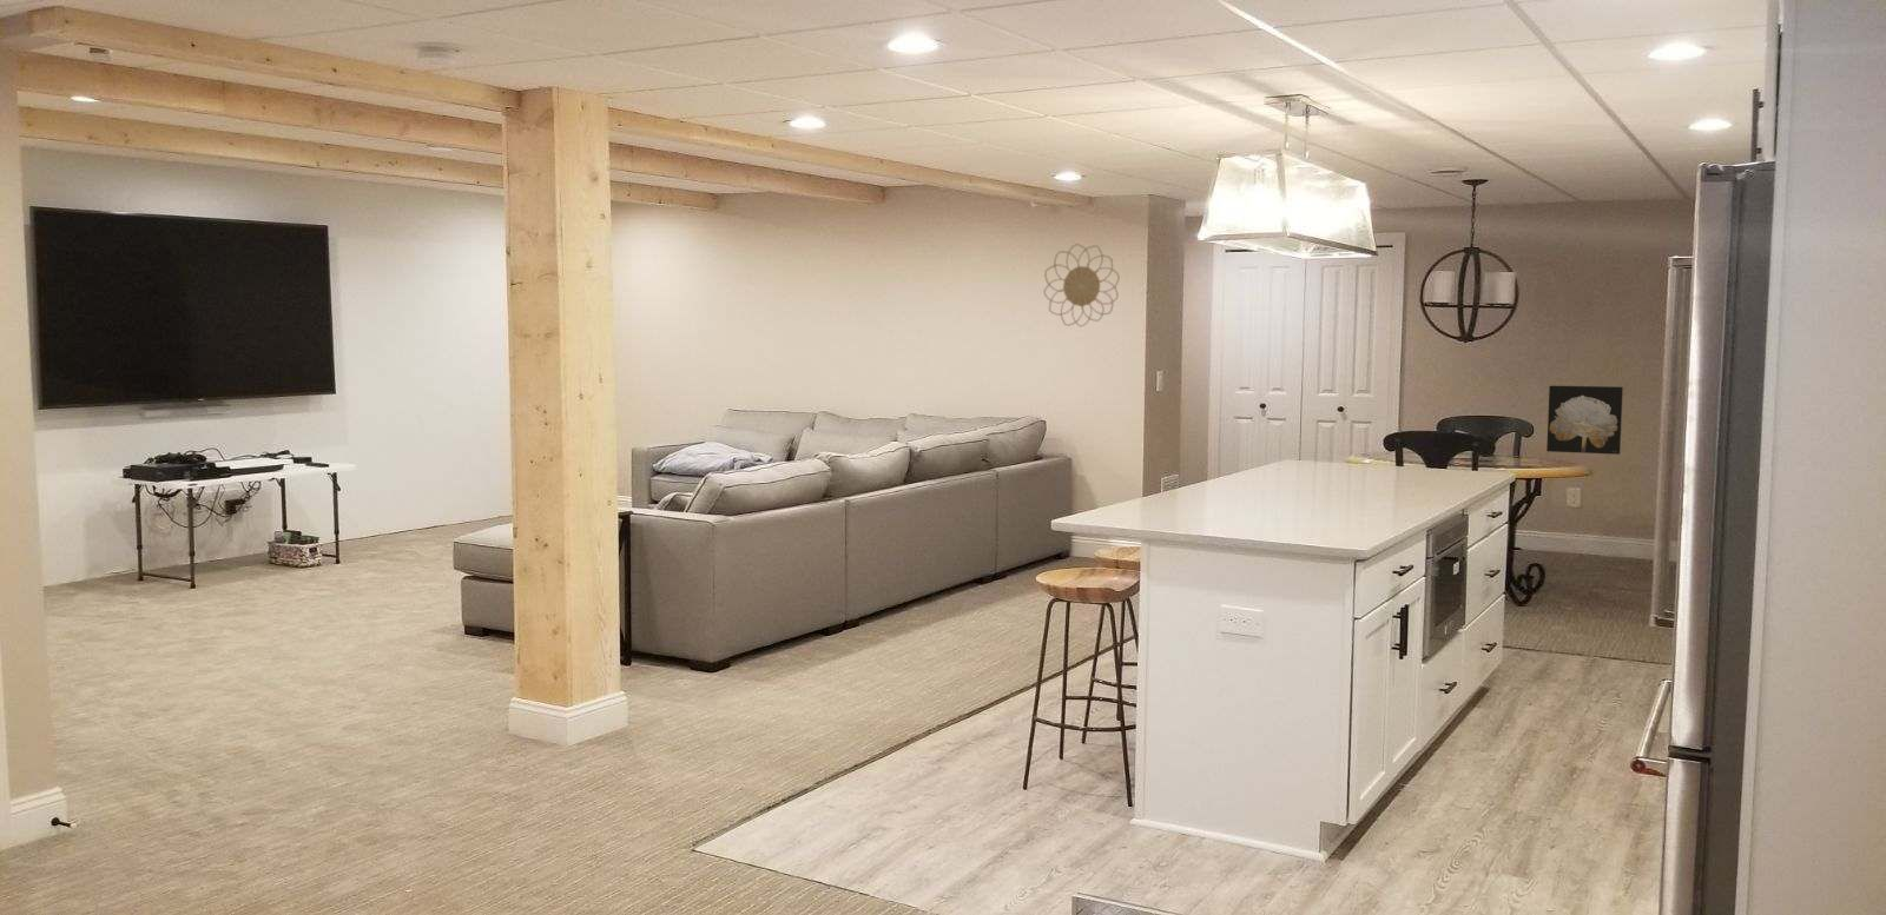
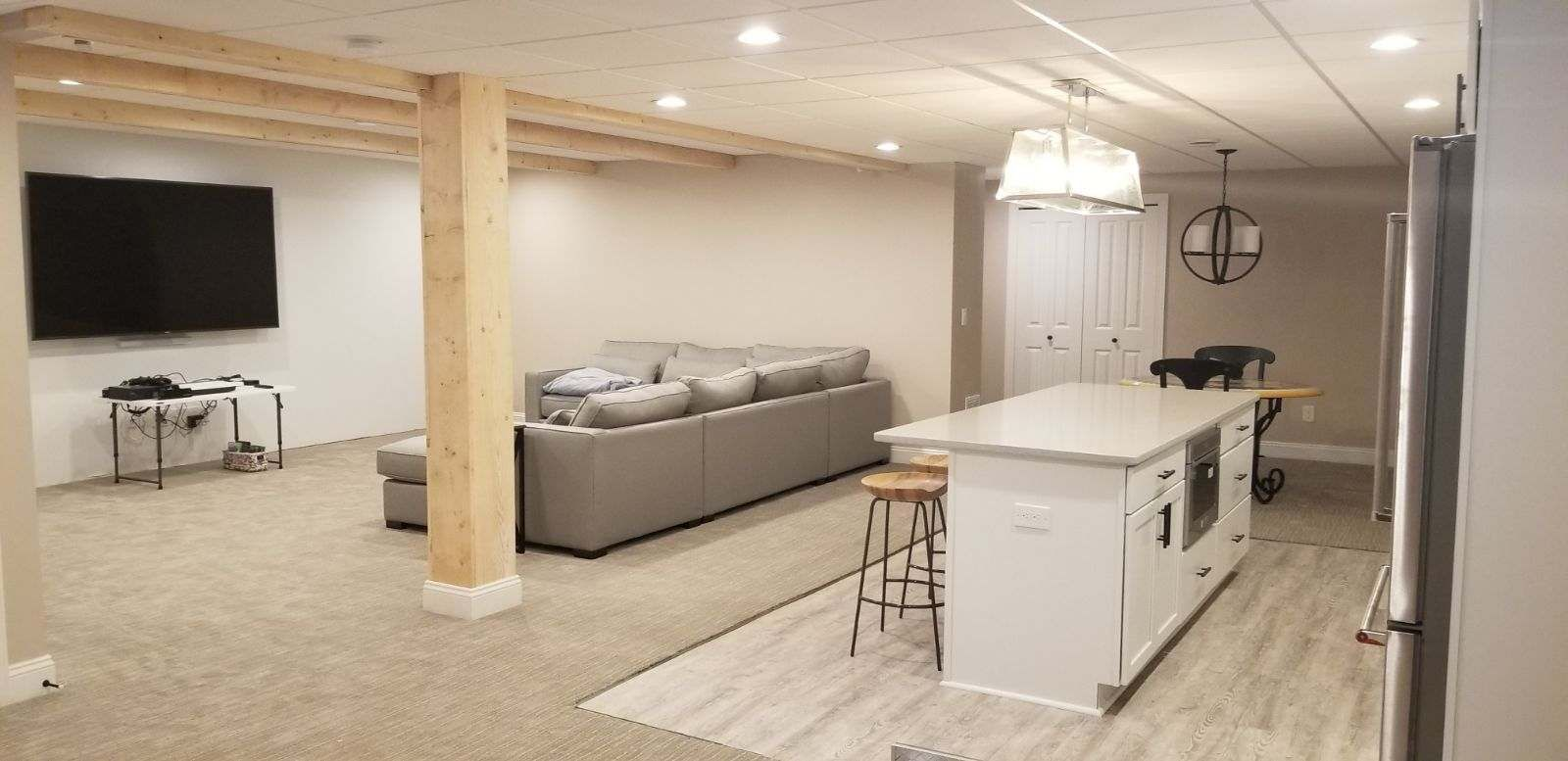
- wall art (1584, 420)
- decorative wall piece (1081, 285)
